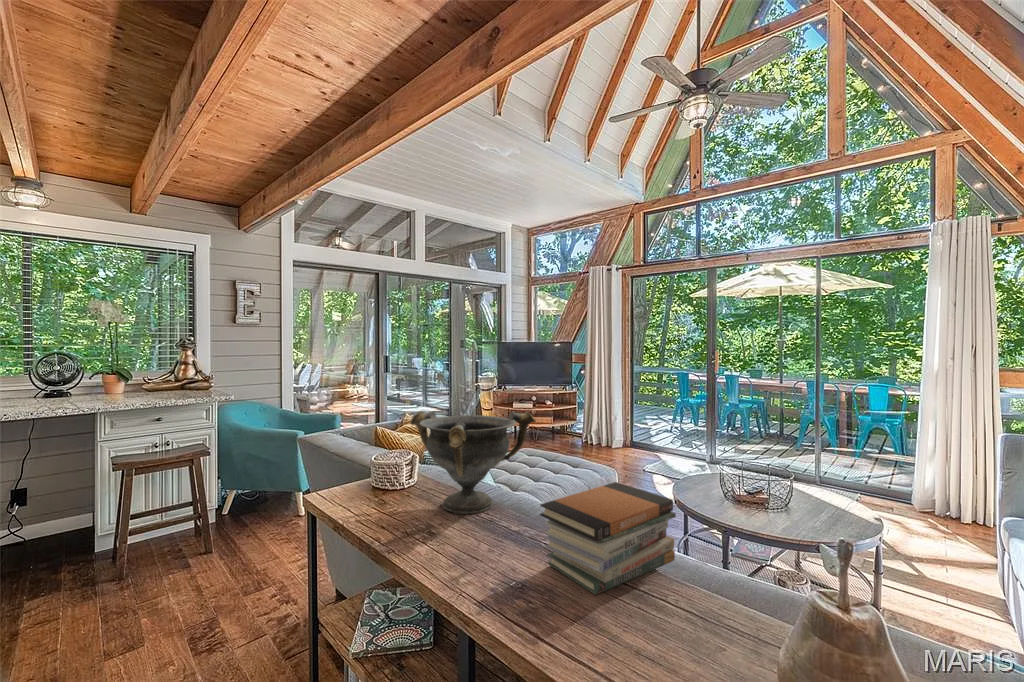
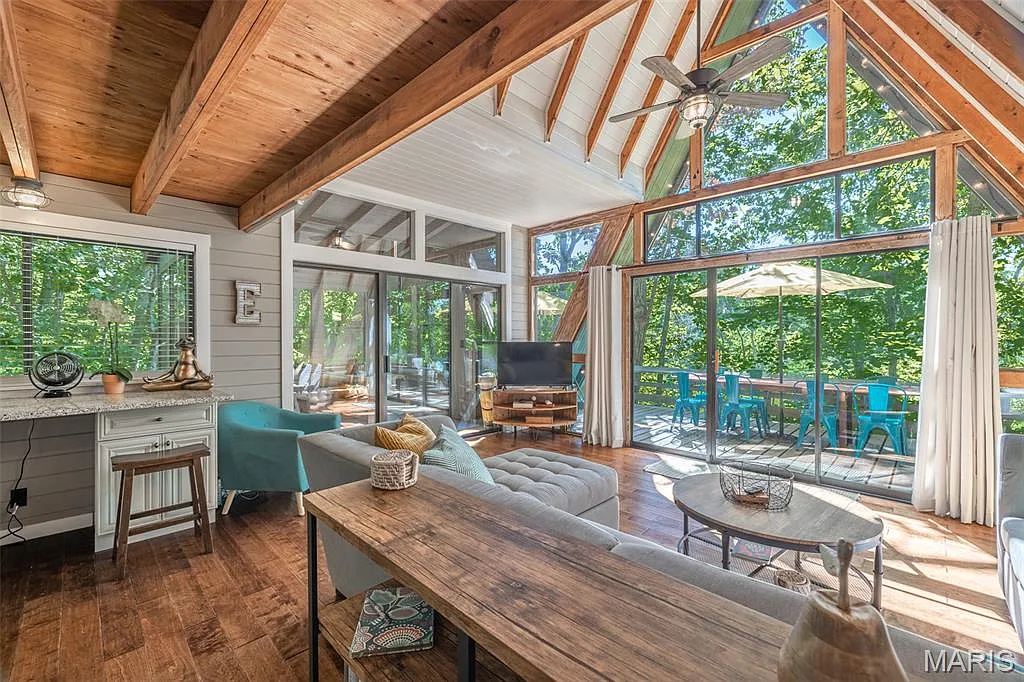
- book stack (608, 532)
- decorative bowl (459, 460)
